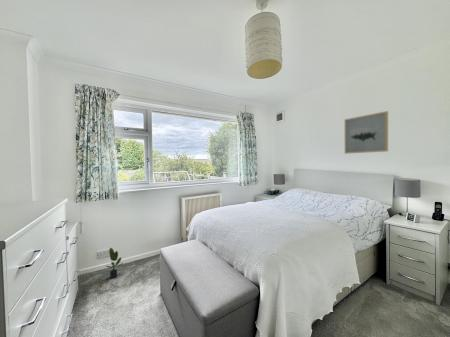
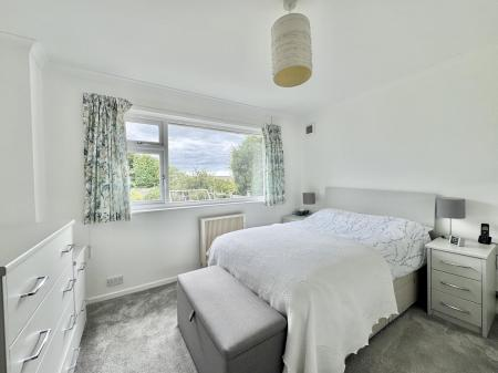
- potted plant (114, 263)
- wall art (364, 134)
